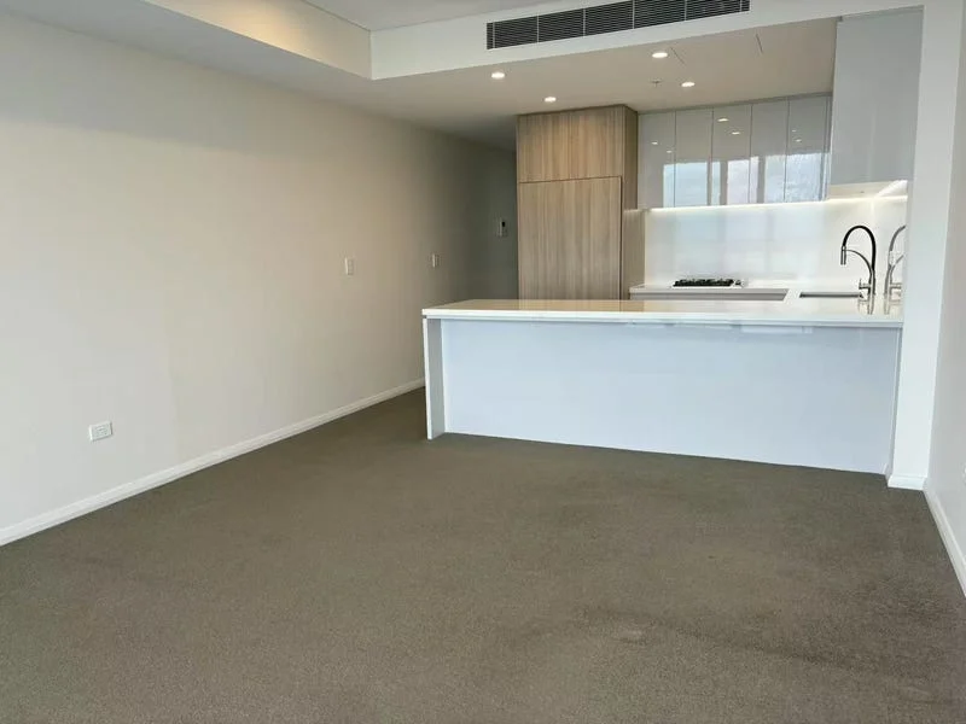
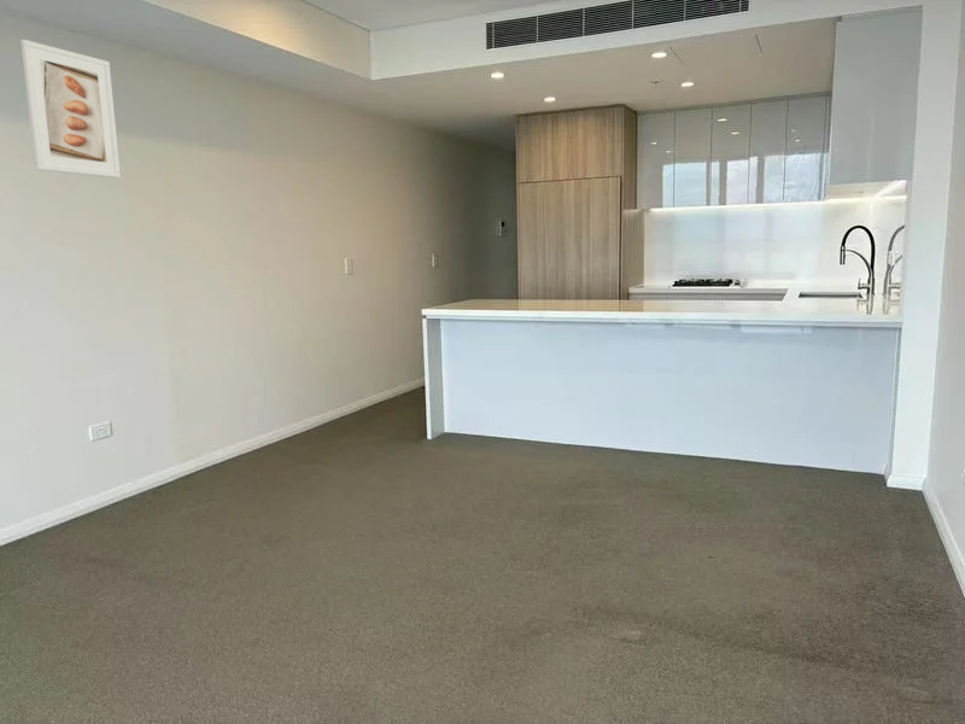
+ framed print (74, 113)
